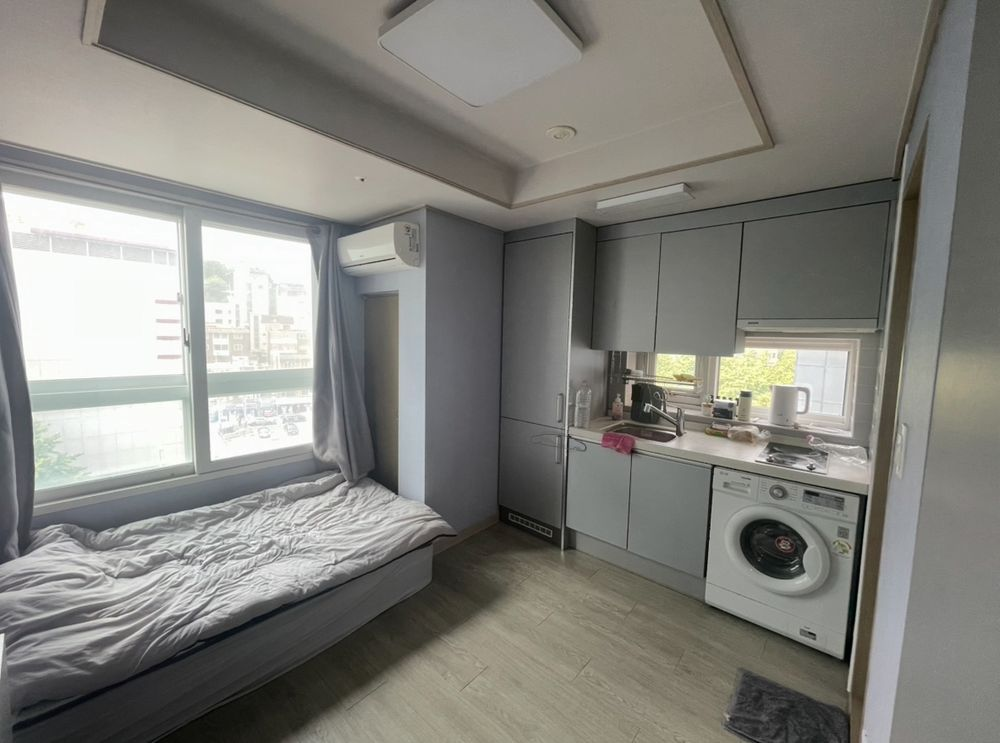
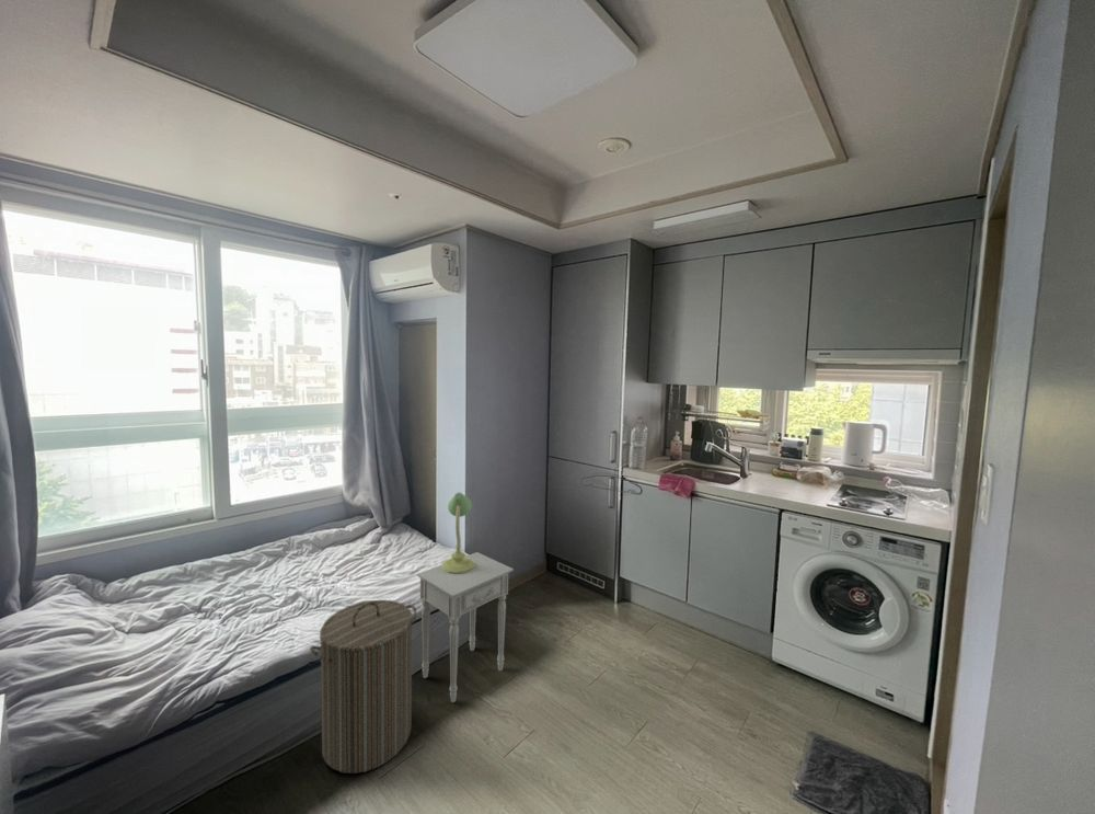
+ nightstand (470, 623)
+ laundry hamper (368, 670)
+ table lamp (458, 528)
